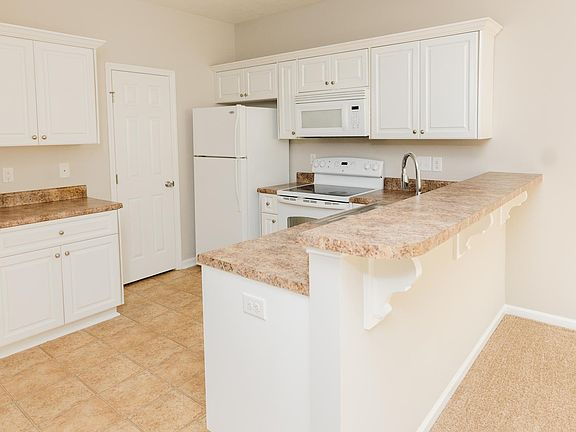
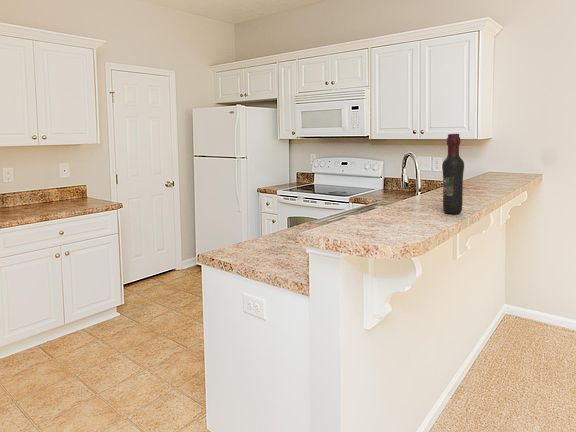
+ wine bottle (453, 173)
